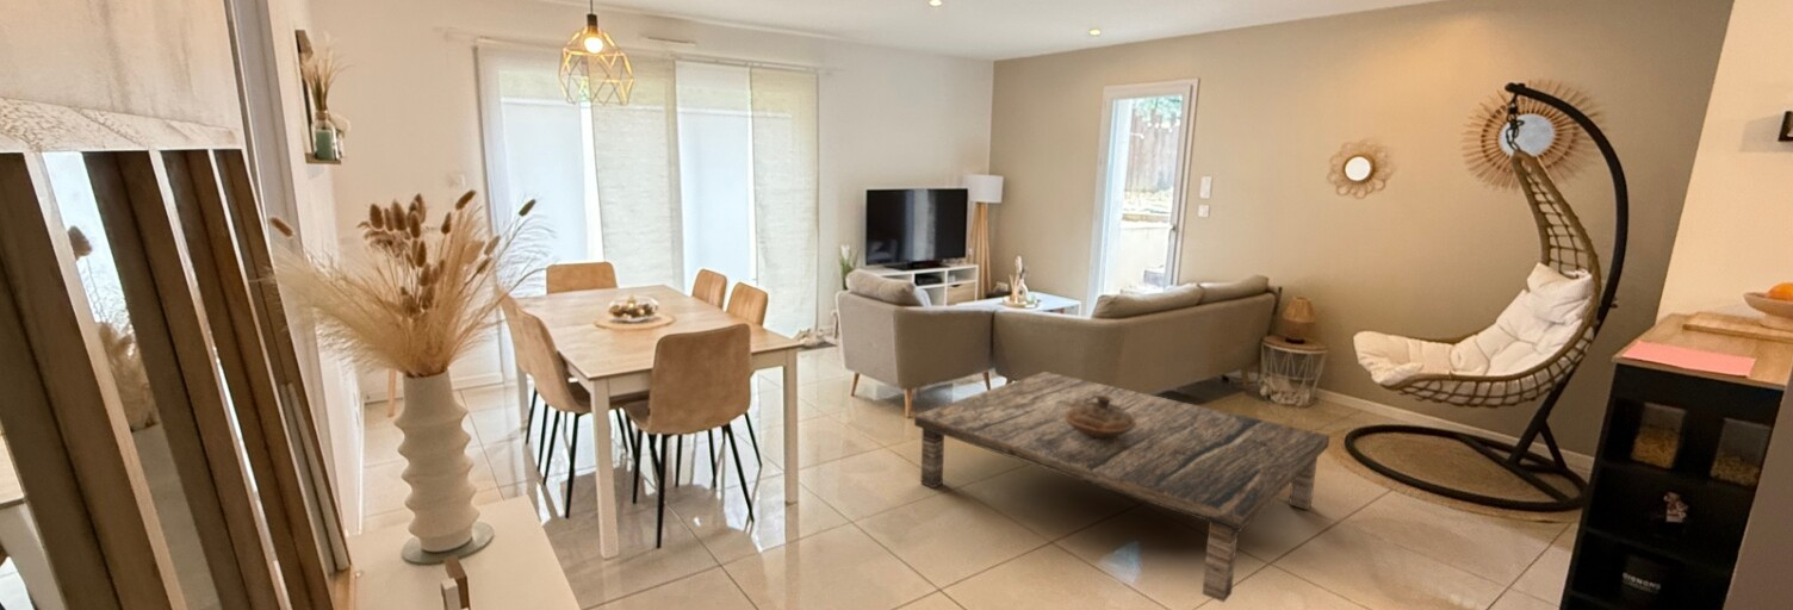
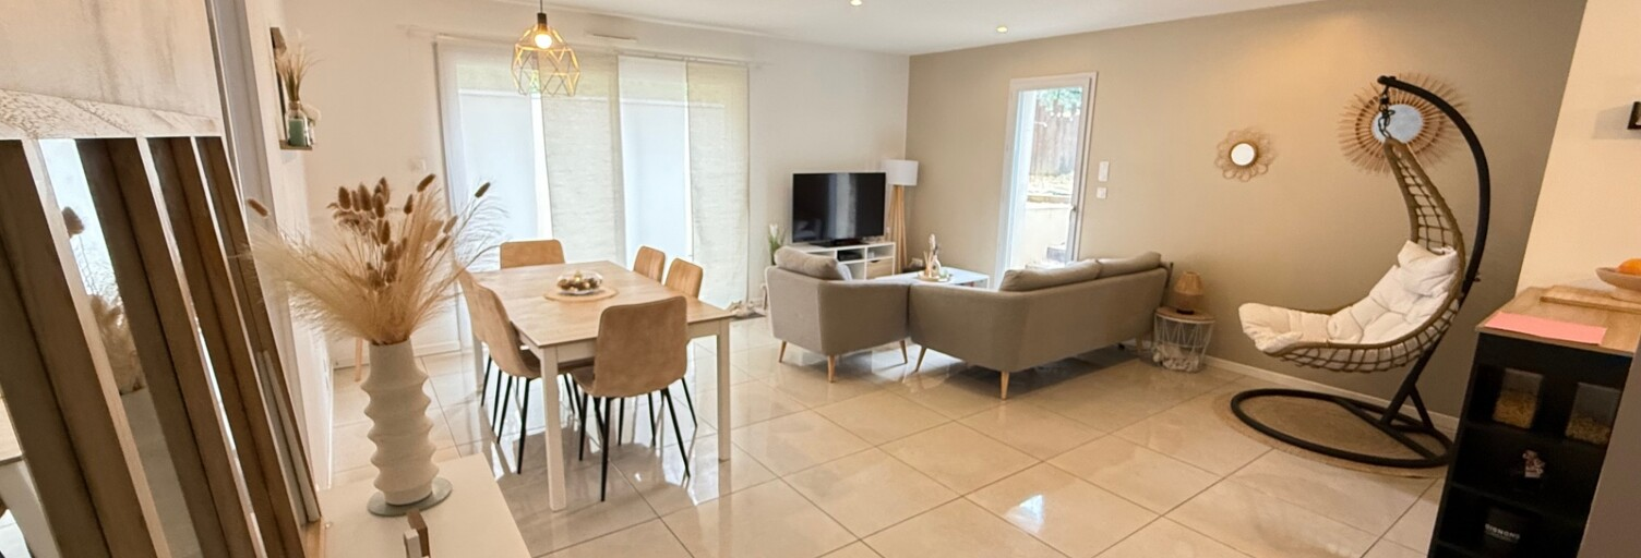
- coffee table (1113, 459)
- decorative bowl (1099, 415)
